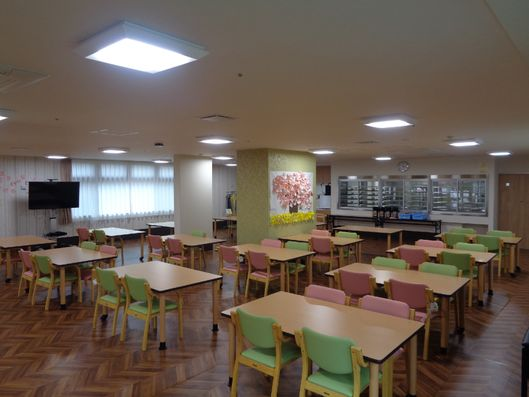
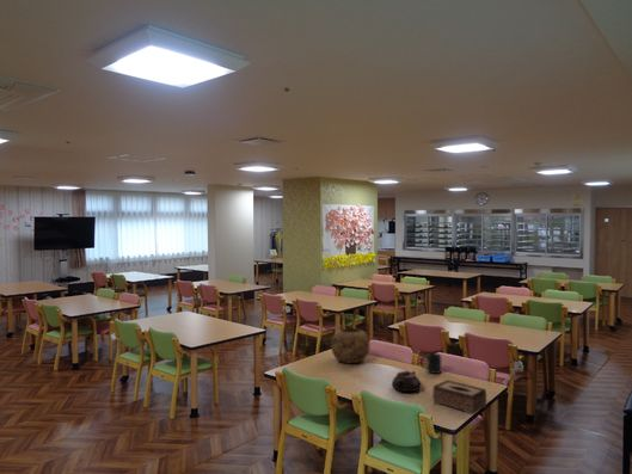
+ mug (431, 363)
+ tissue box (459, 395)
+ decorative bowl (350, 345)
+ teapot (405, 380)
